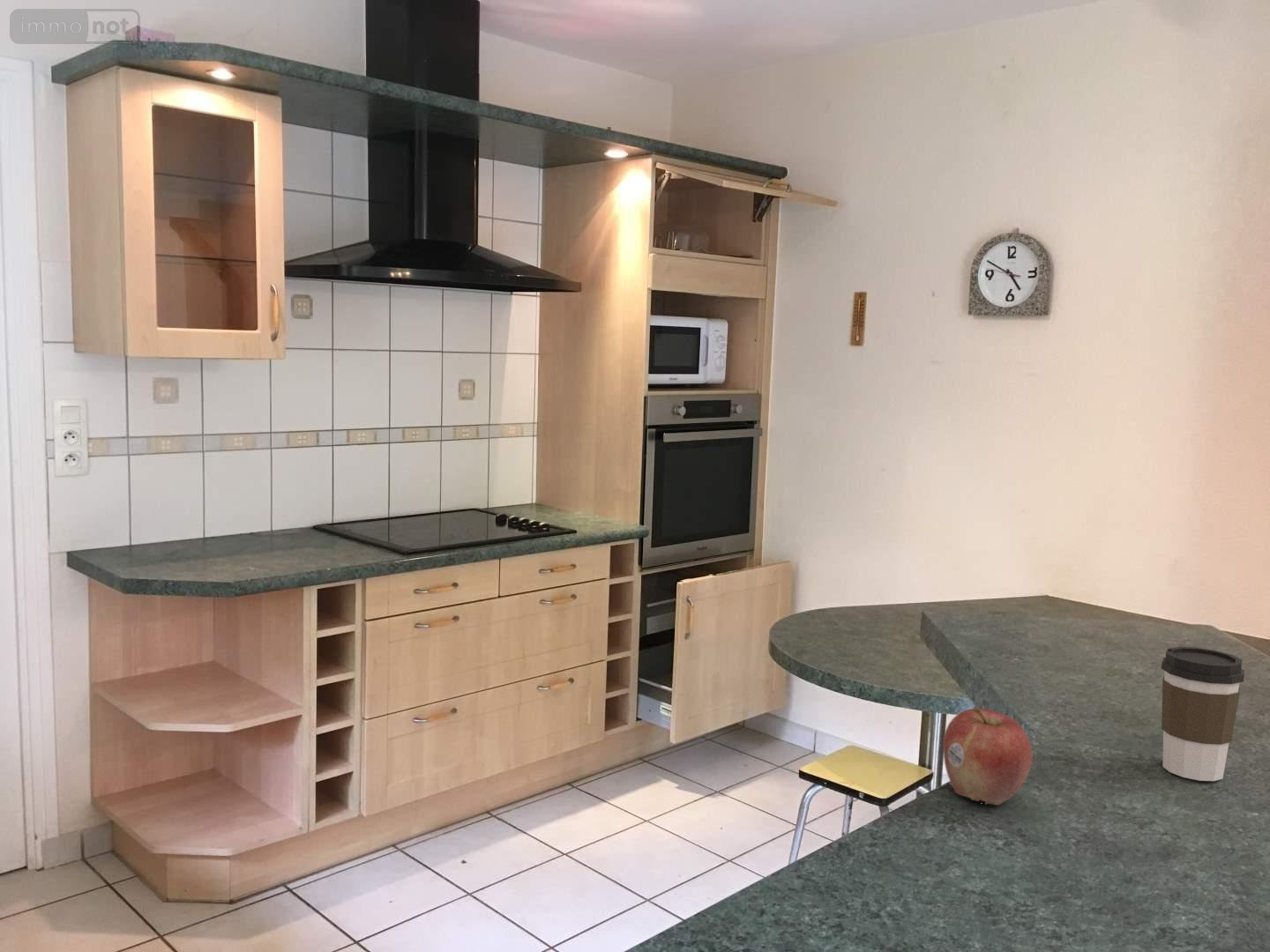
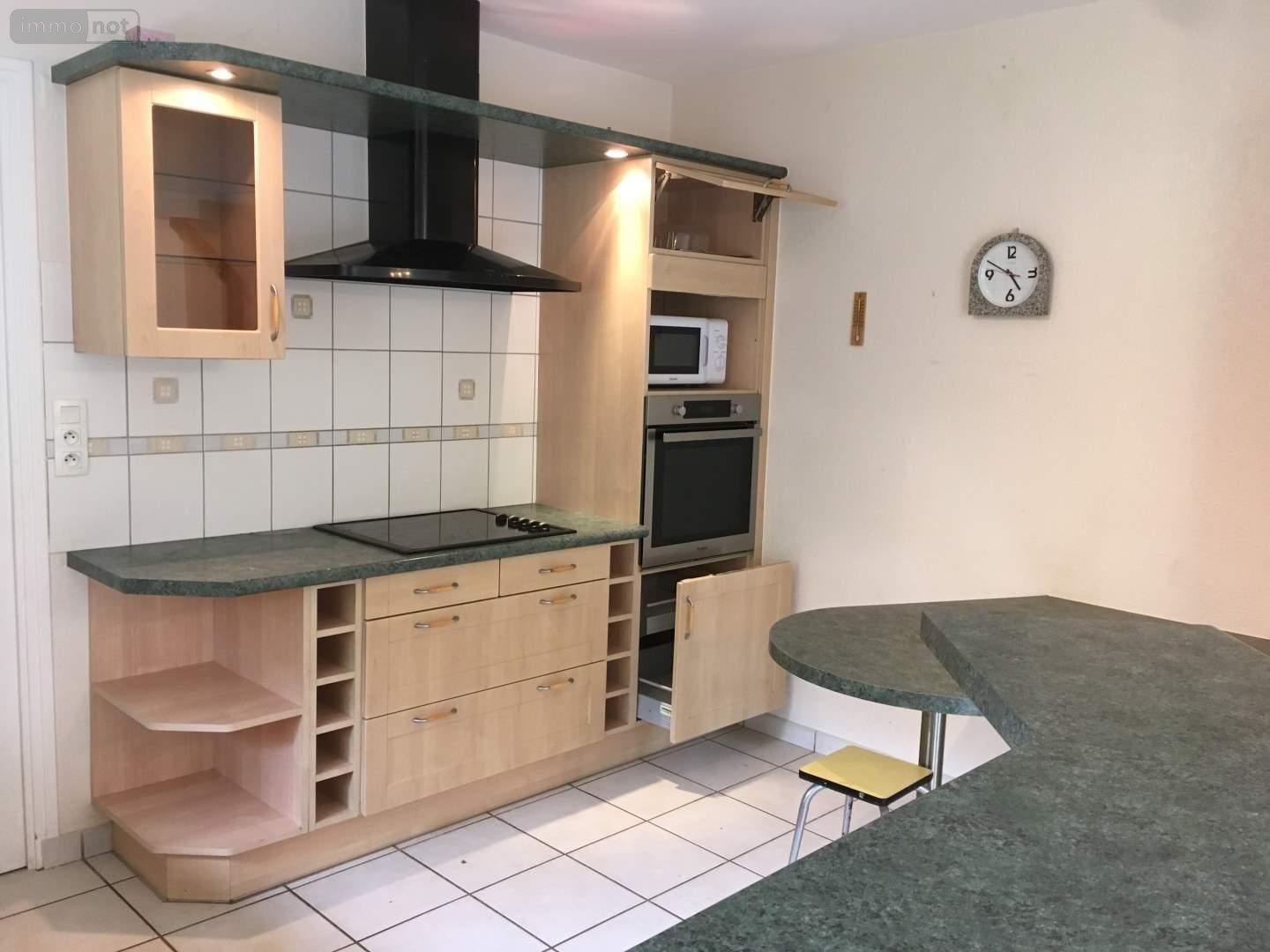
- coffee cup (1198, 713)
- fruit (987, 751)
